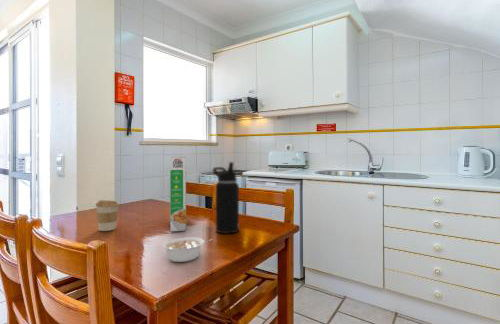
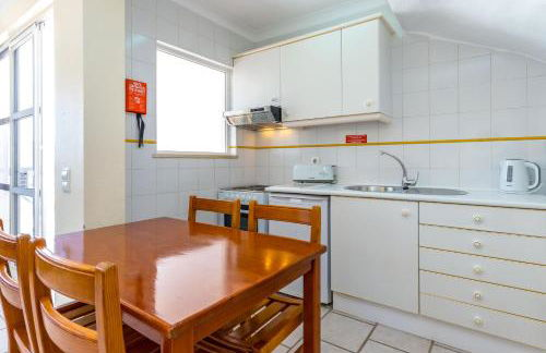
- legume (185, 248)
- coffee cup (107, 214)
- cereal box (177, 191)
- water bottle (225, 196)
